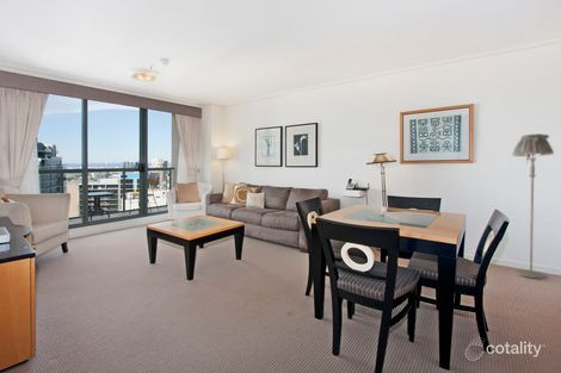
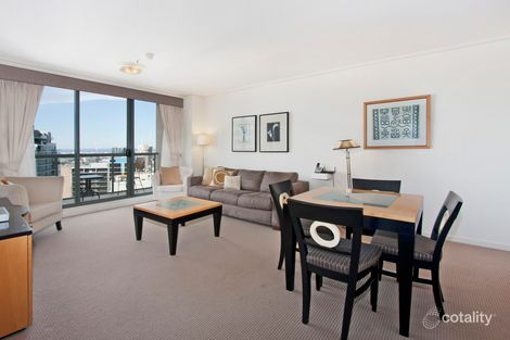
- floor lamp (531, 205)
